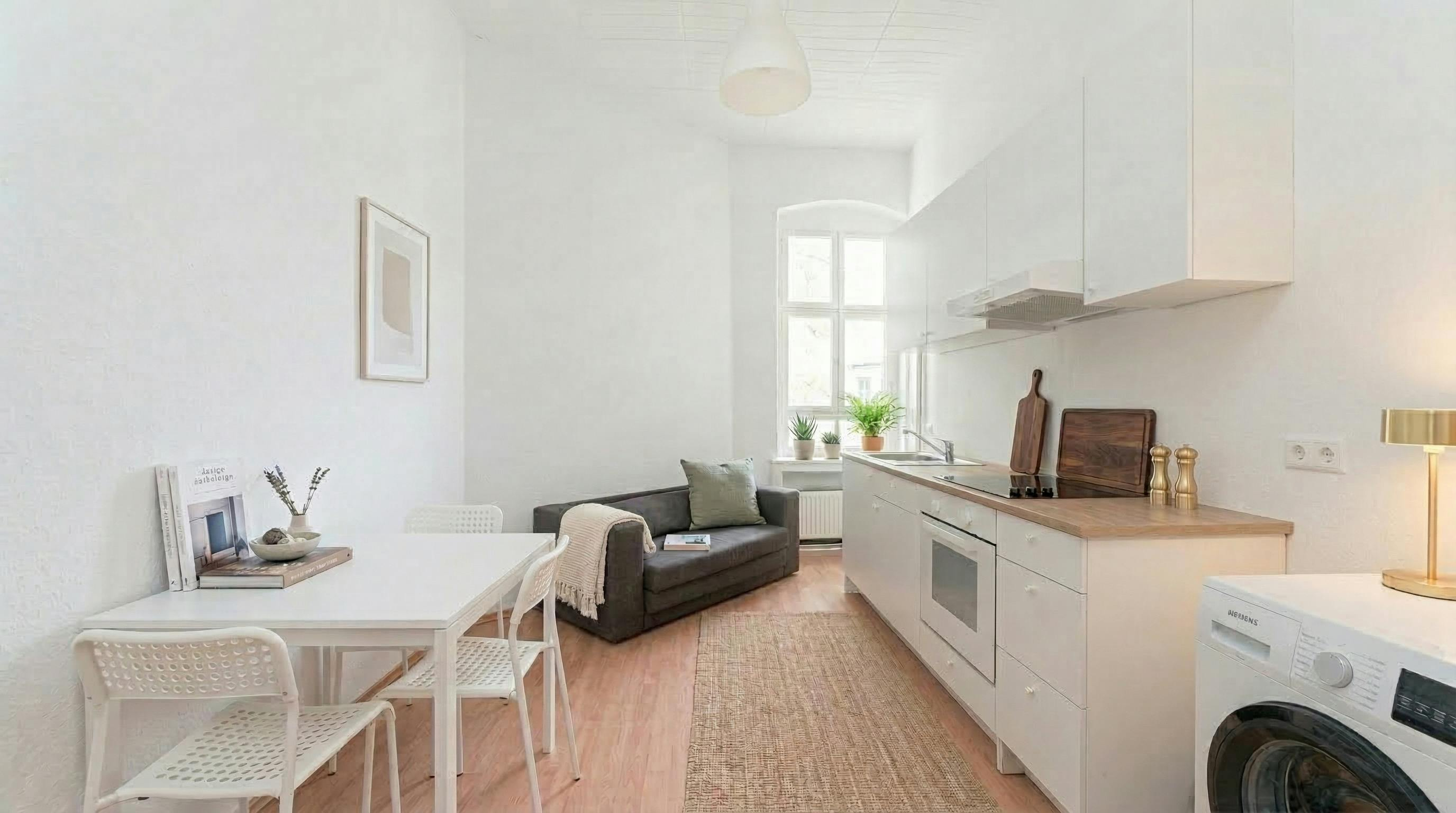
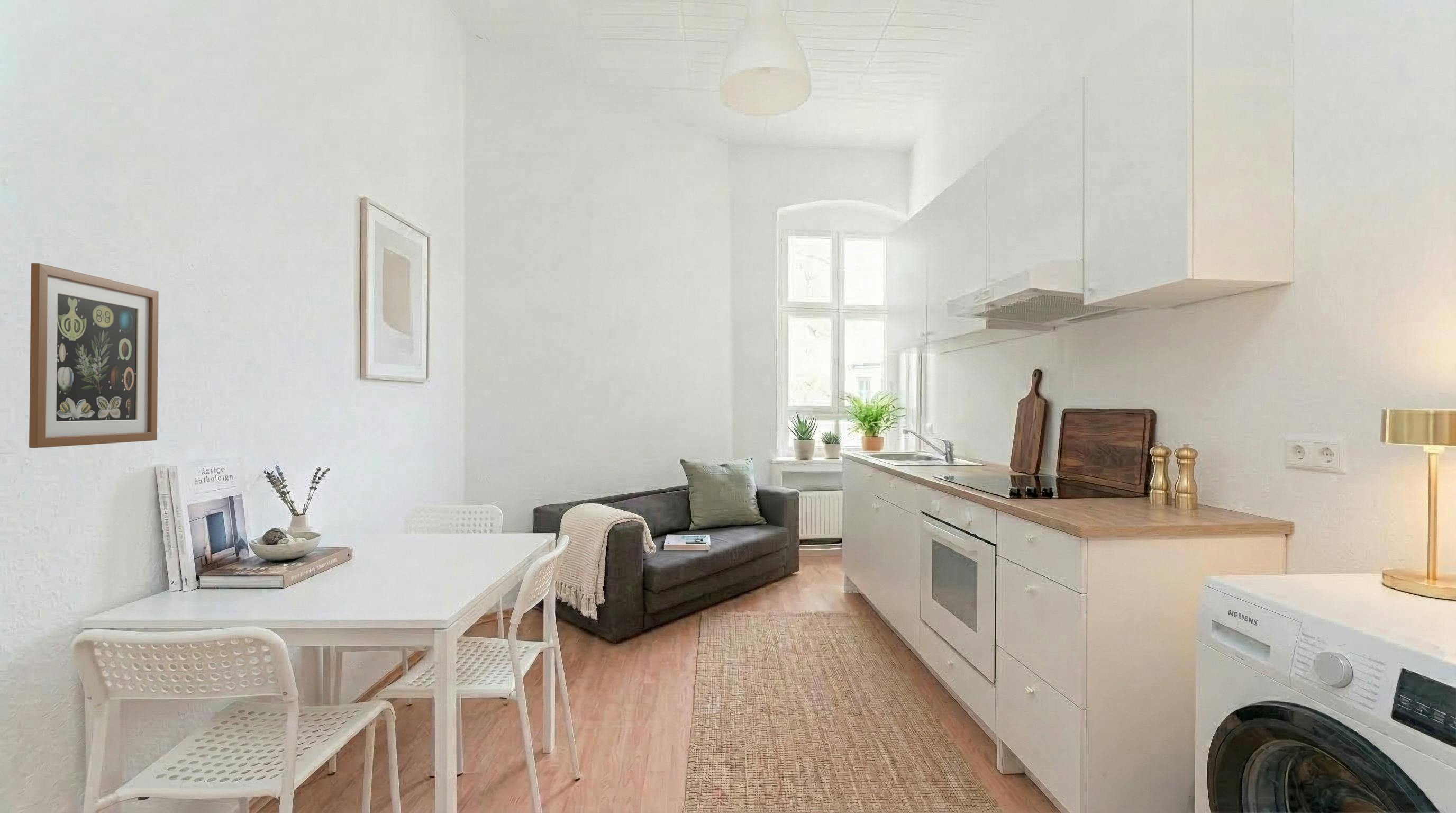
+ wall art (101, 361)
